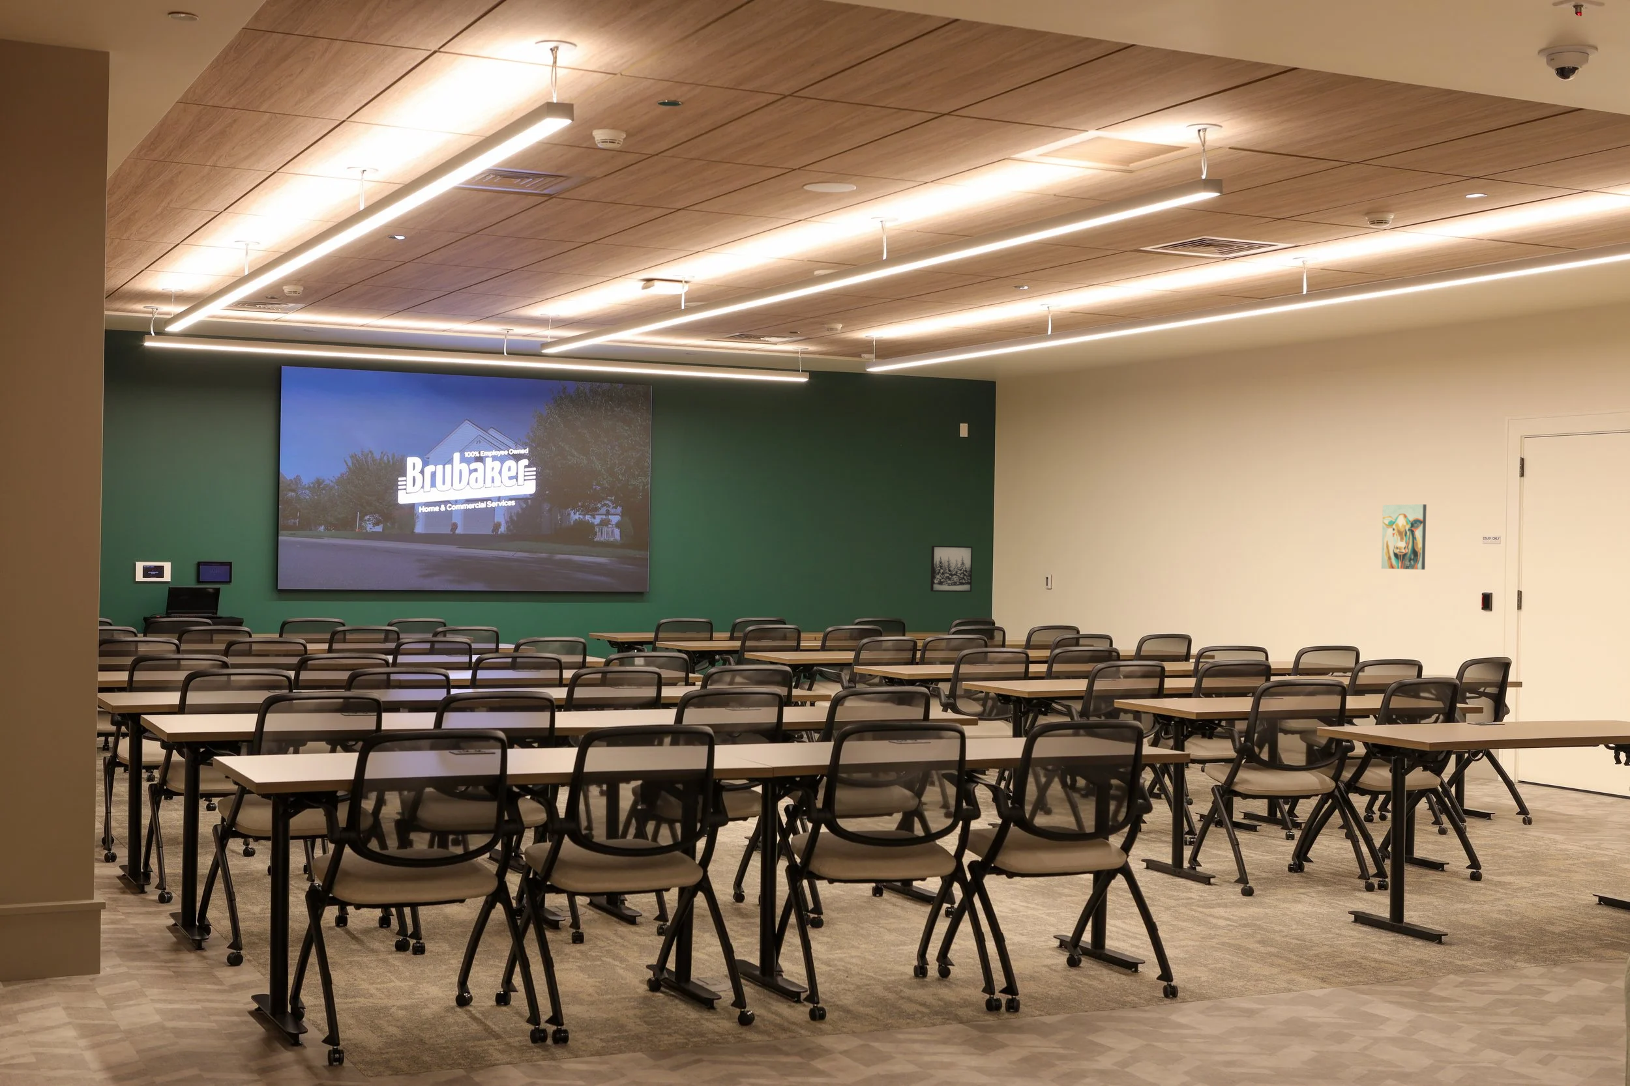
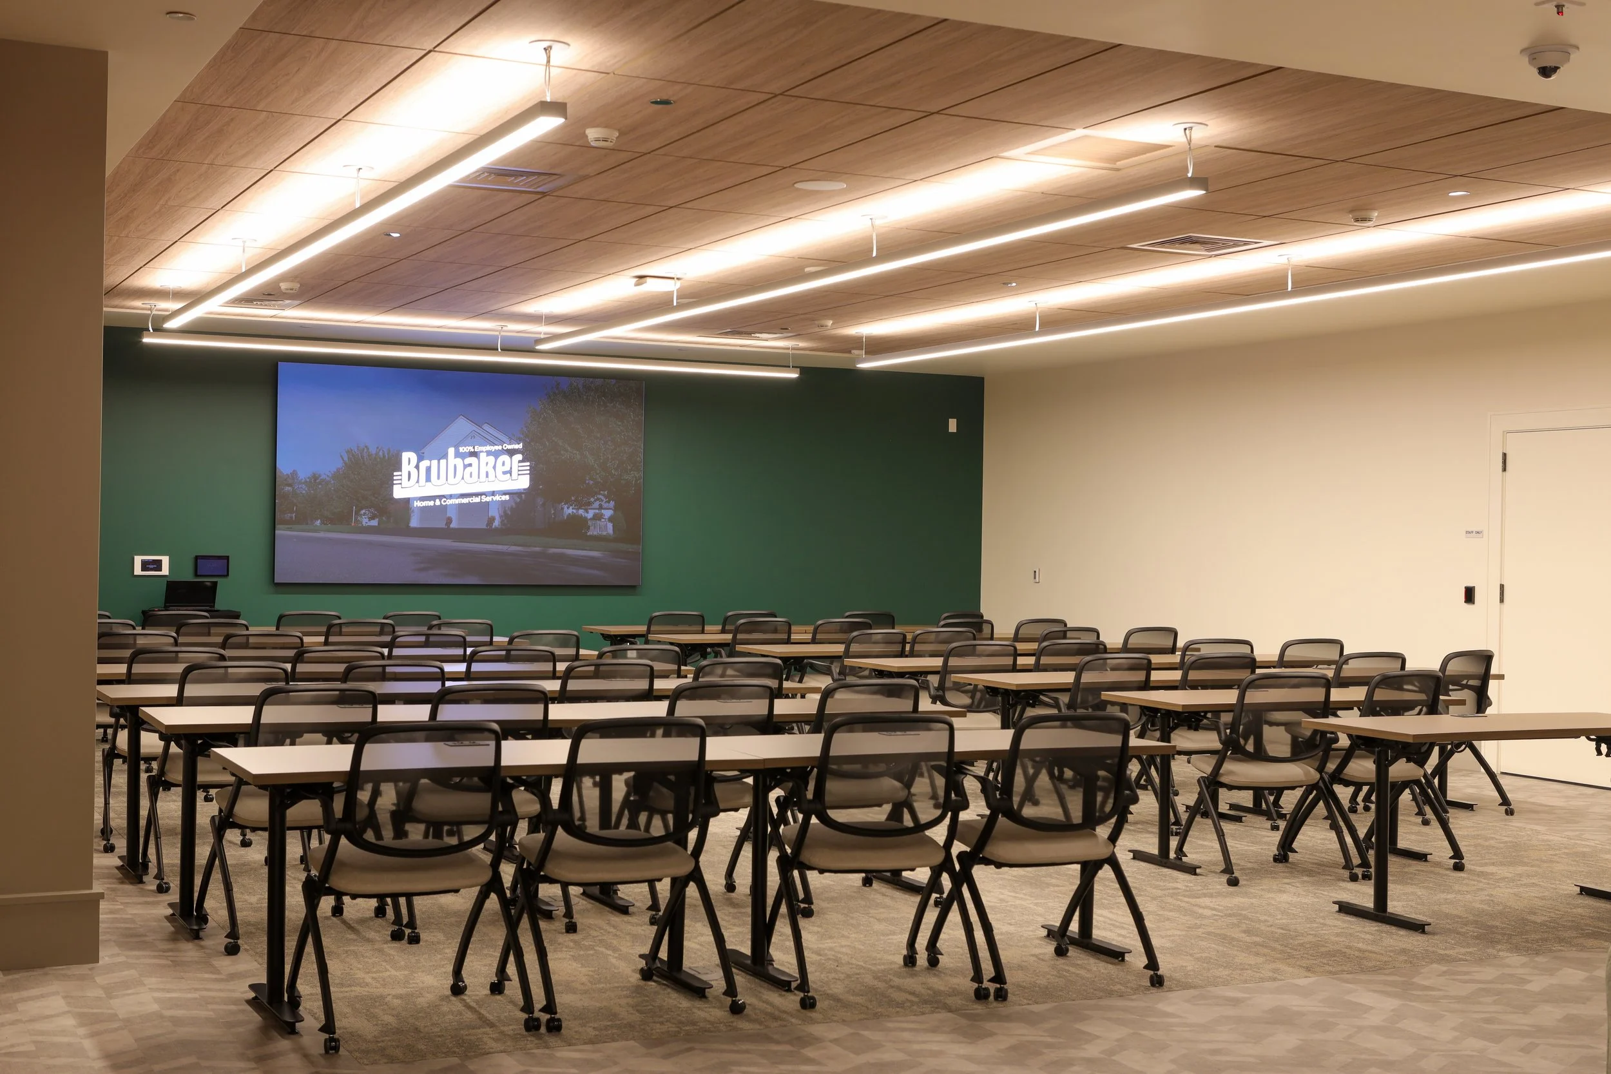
- wall art (951, 568)
- wall art (1403, 537)
